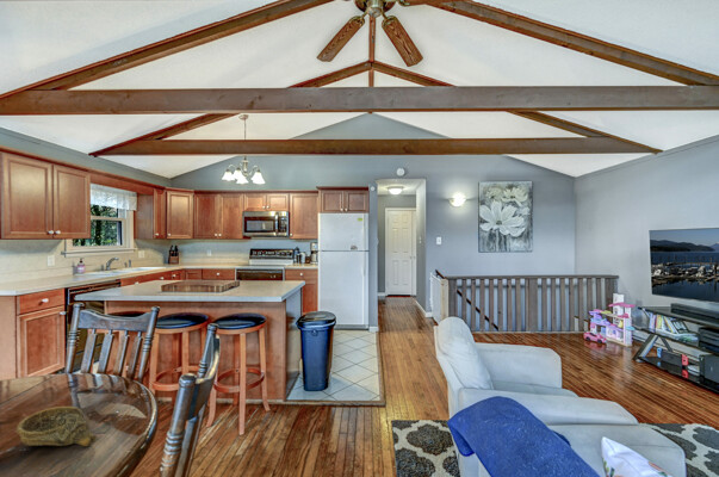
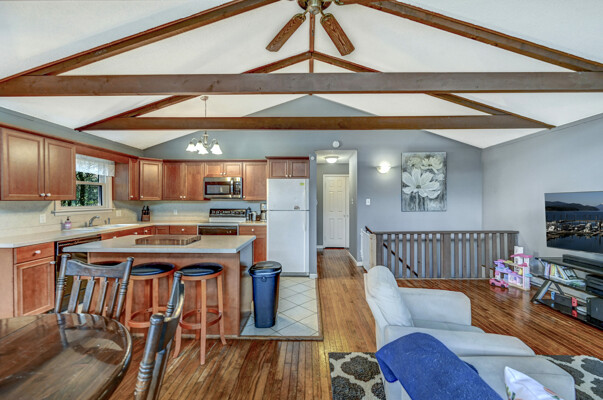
- decorative bowl (63, 427)
